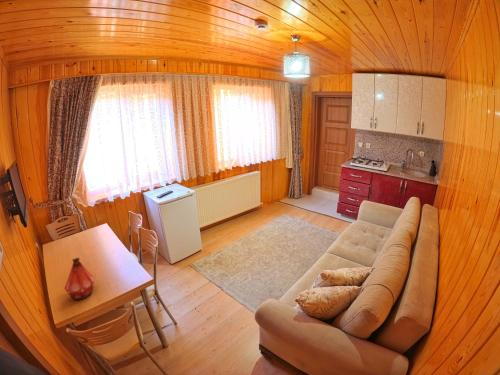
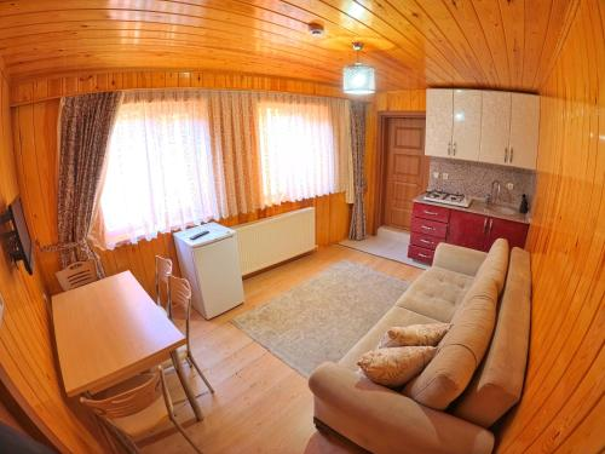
- bottle (79, 277)
